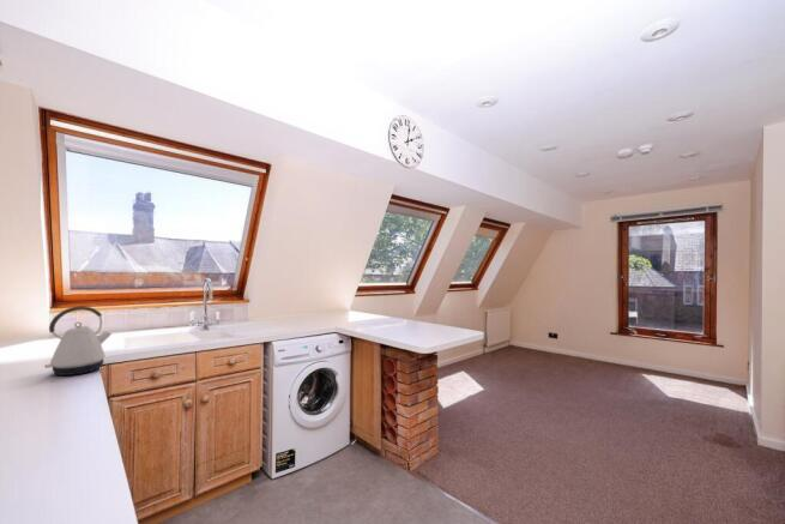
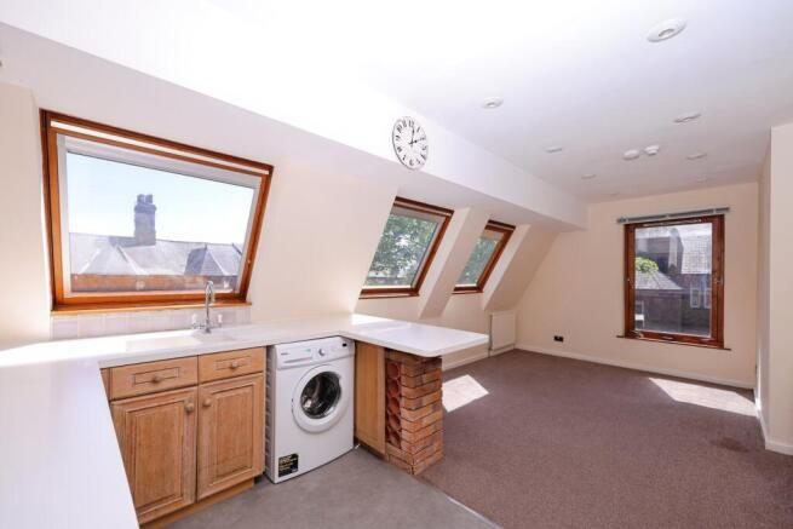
- kettle (80, 338)
